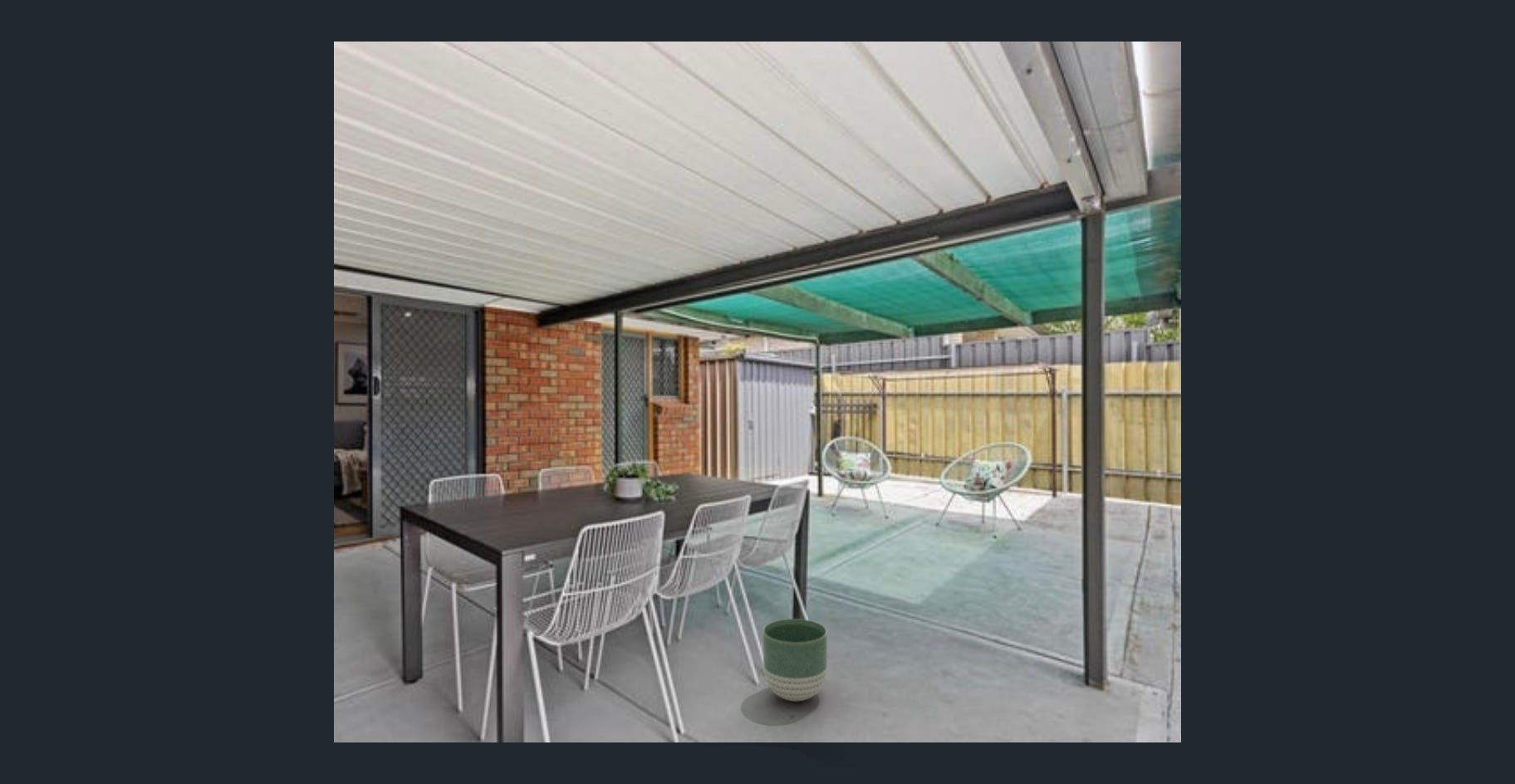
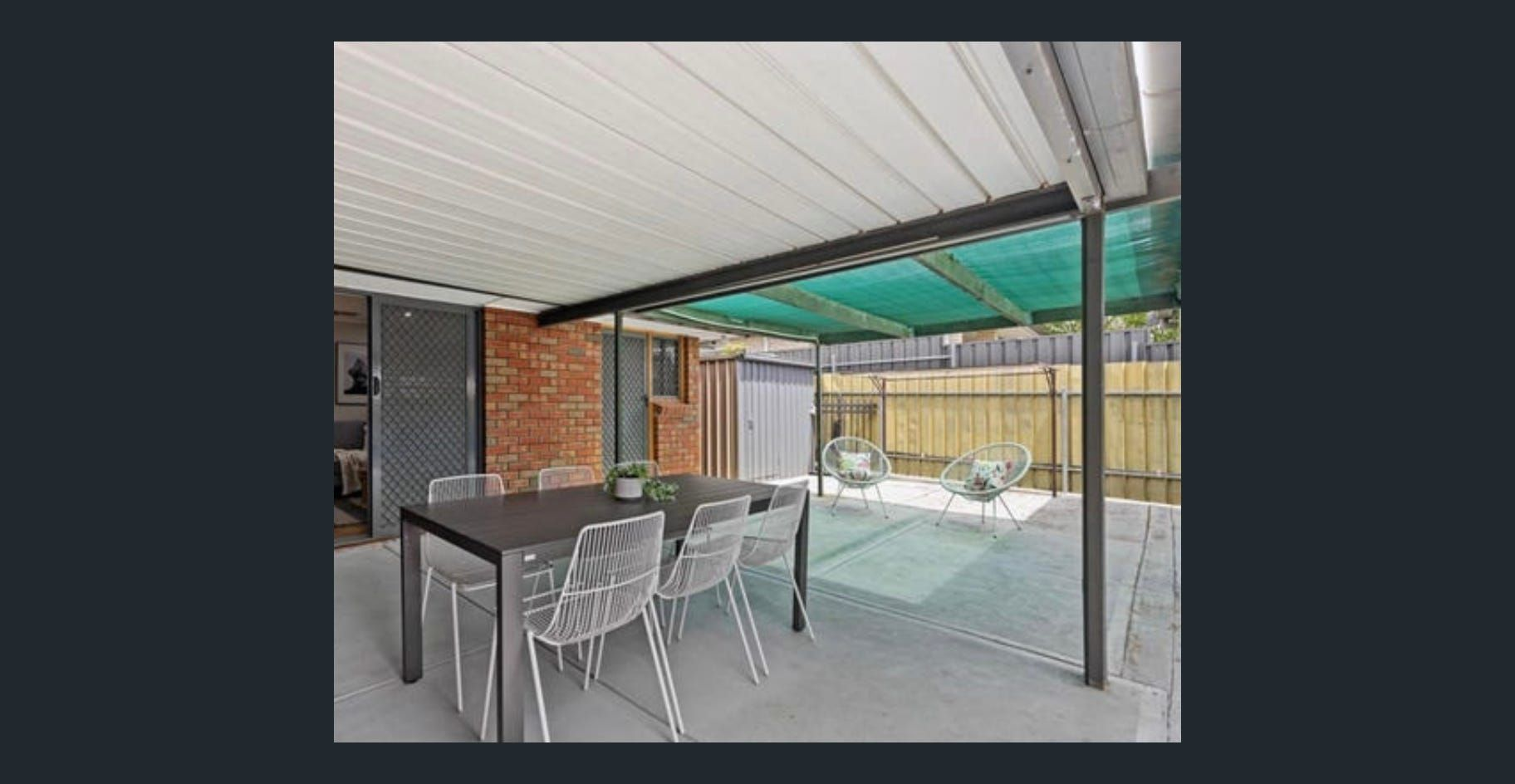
- planter (795, 663)
